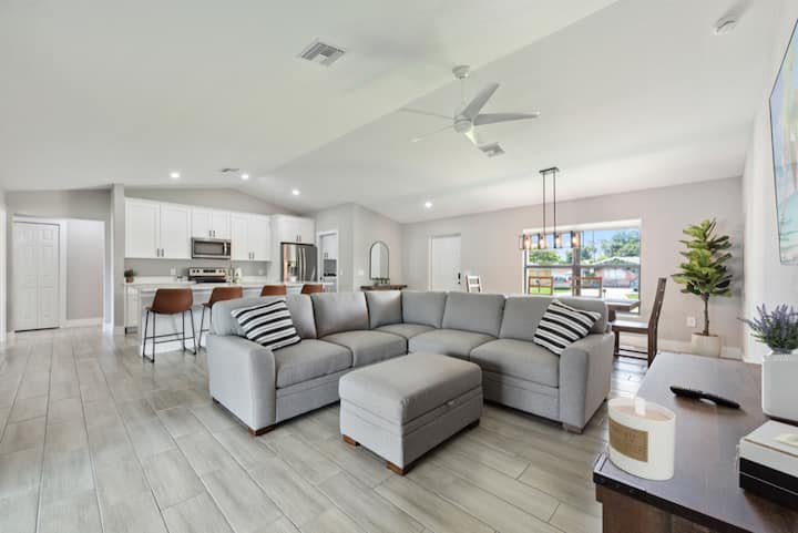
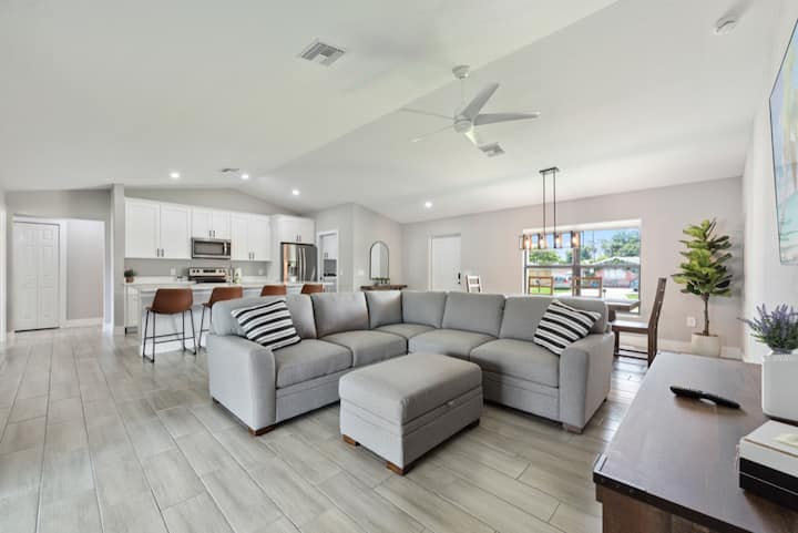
- candle (640, 430)
